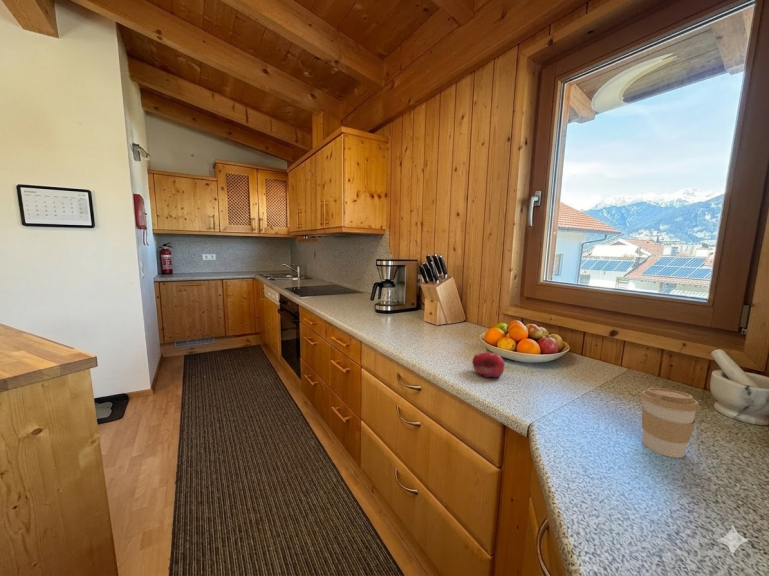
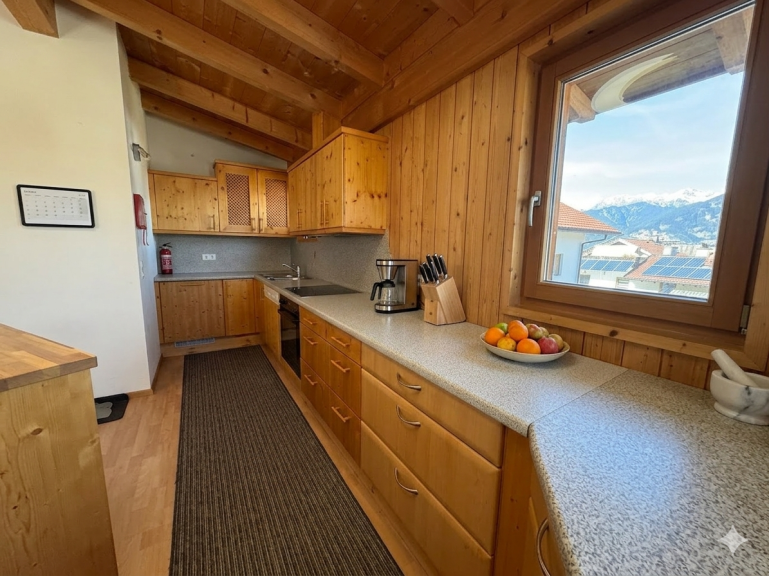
- fruit (488, 363)
- coffee cup (666, 419)
